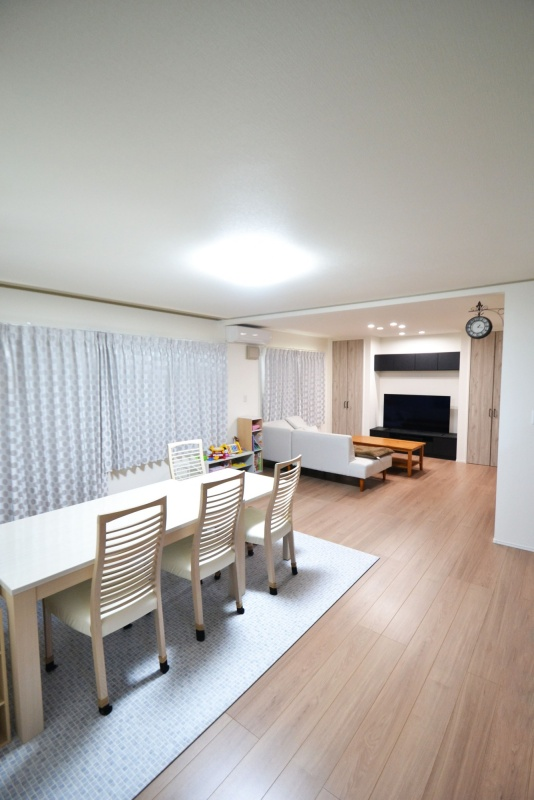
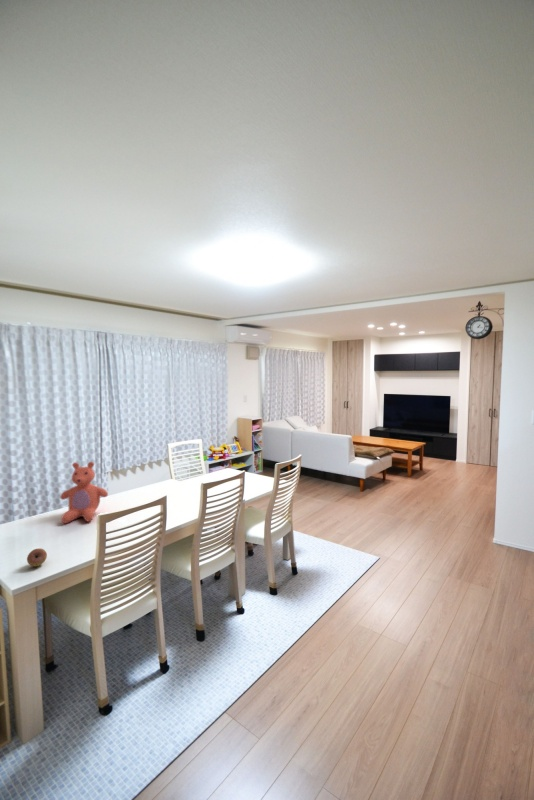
+ fruit (37, 557)
+ teddy bear (81, 490)
